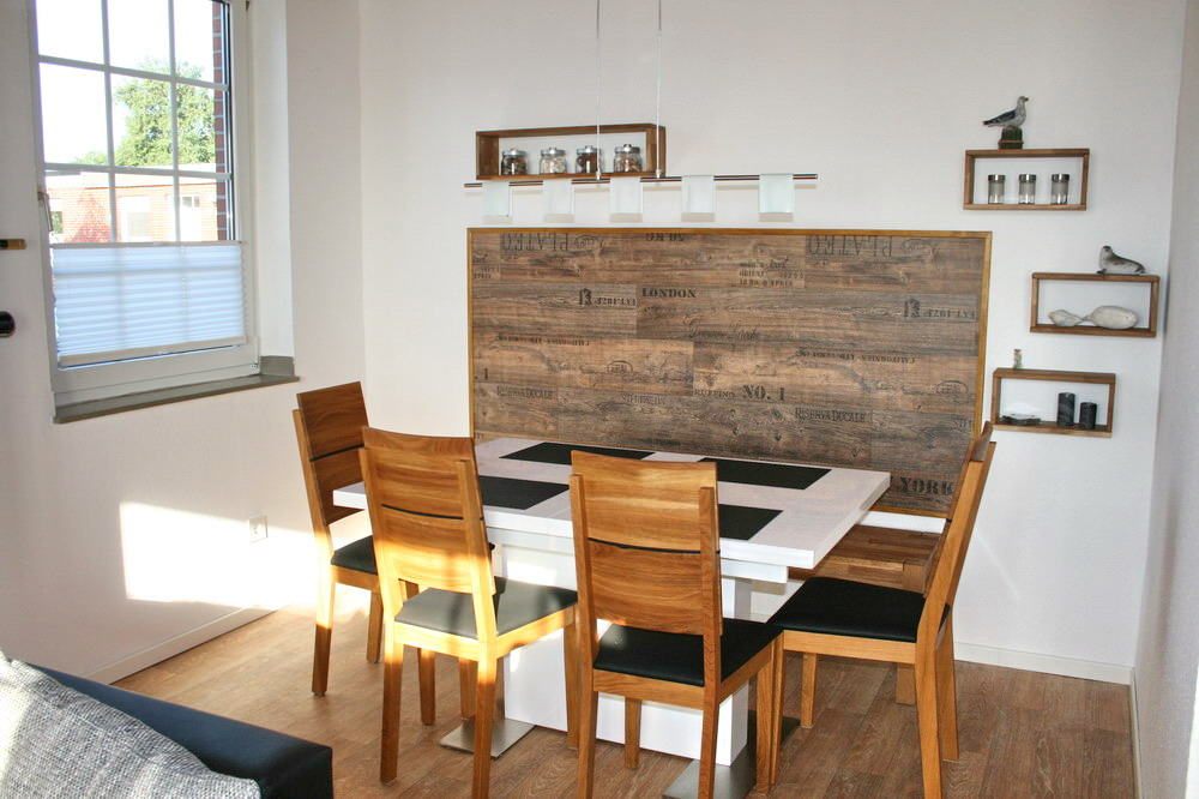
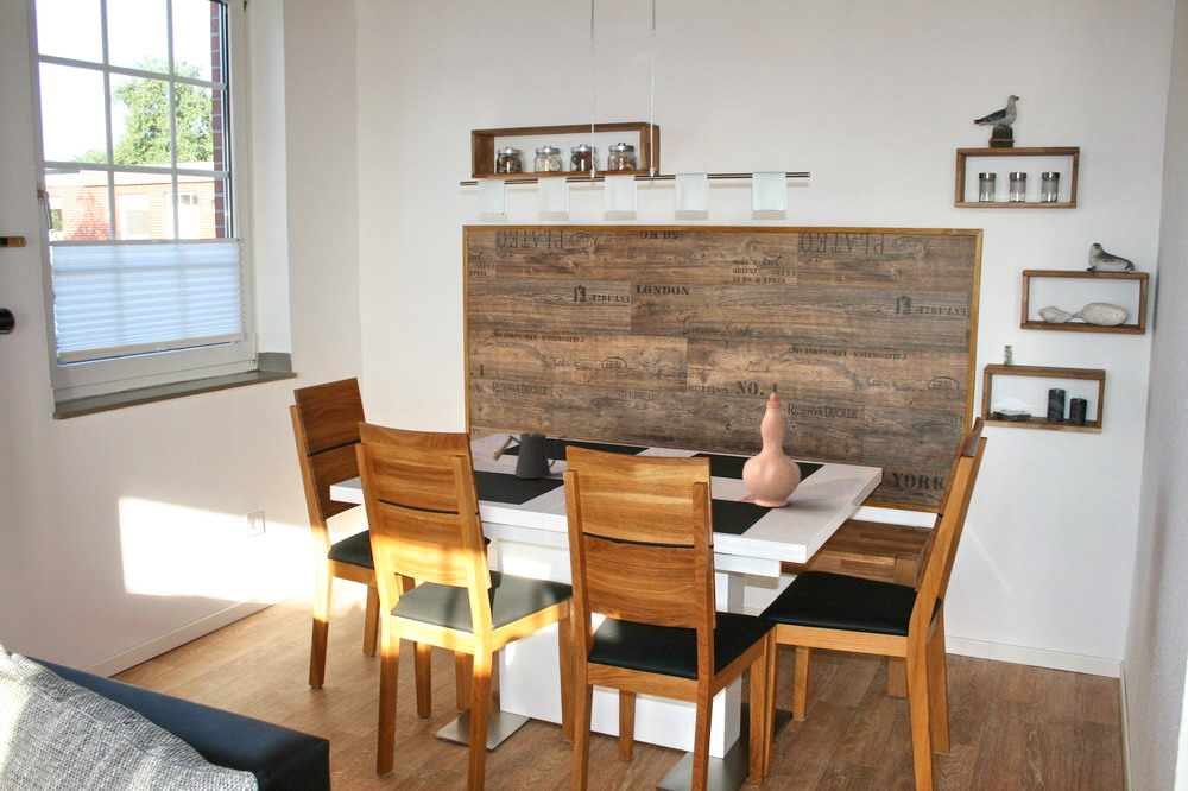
+ kettle (530, 454)
+ vase (772, 448)
